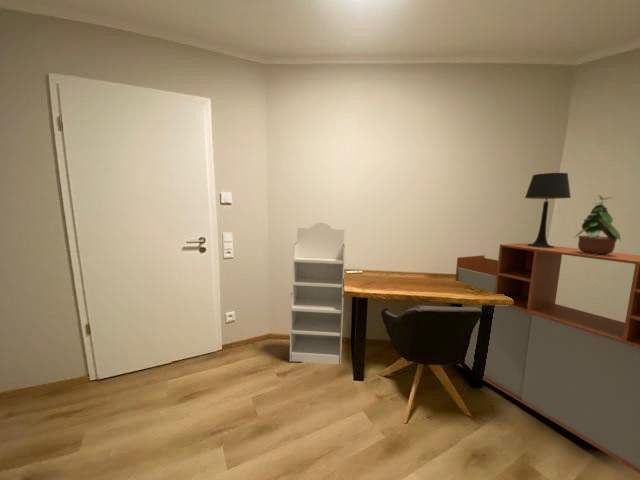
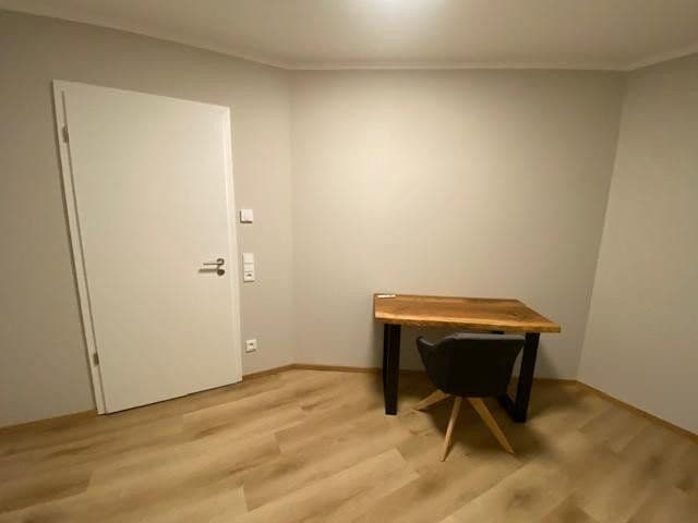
- shelf (318, 290)
- table lamp (545, 210)
- storage cabinet (558, 332)
- potted plant (598, 224)
